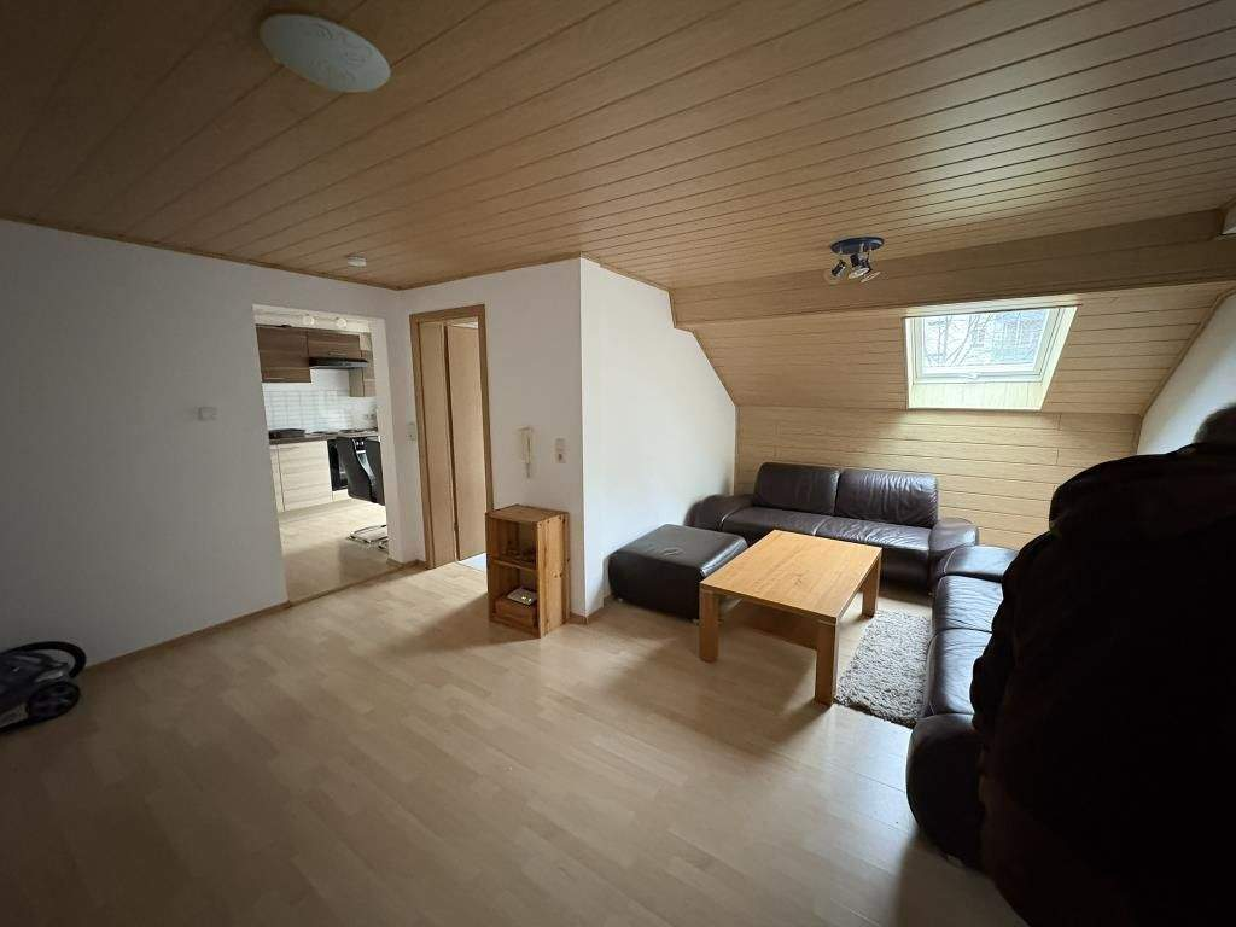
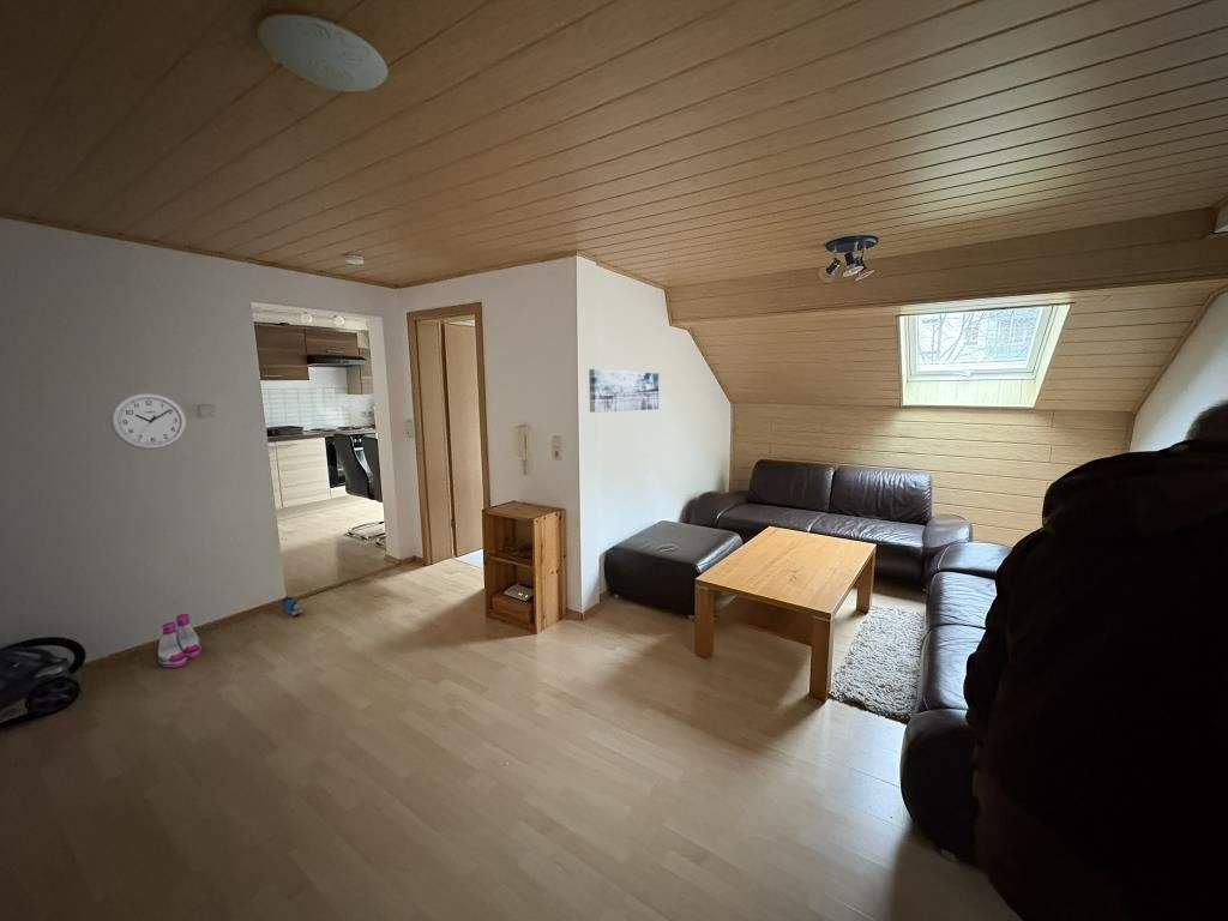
+ toy train (291, 606)
+ boots (179, 637)
+ wall clock (150, 421)
+ wall art (627, 391)
